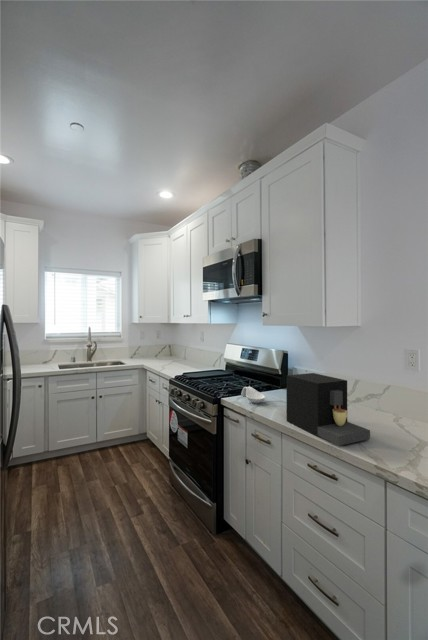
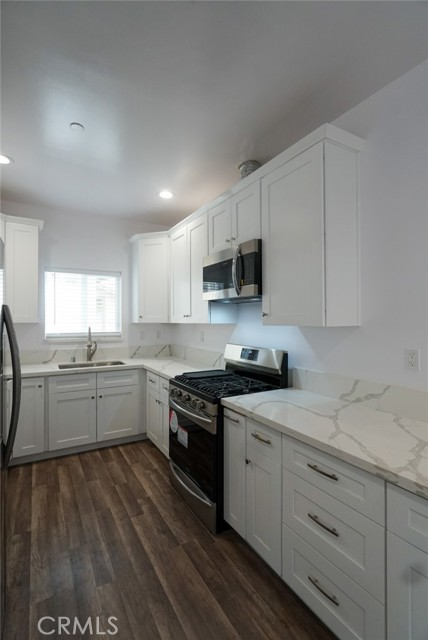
- spoon rest (251, 394)
- coffee maker (324, 404)
